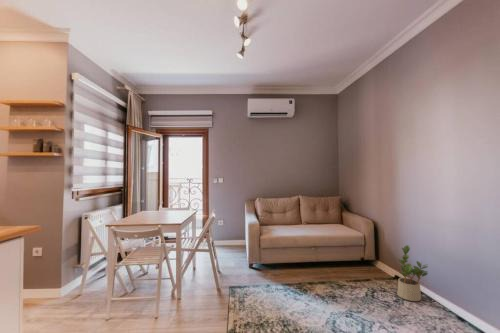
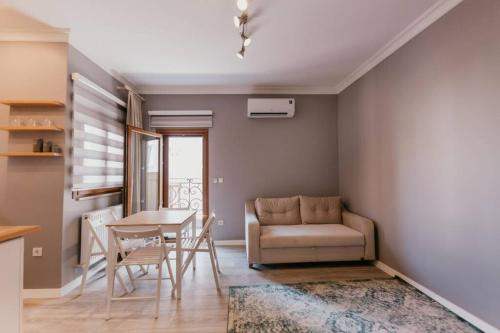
- potted plant (412, 271)
